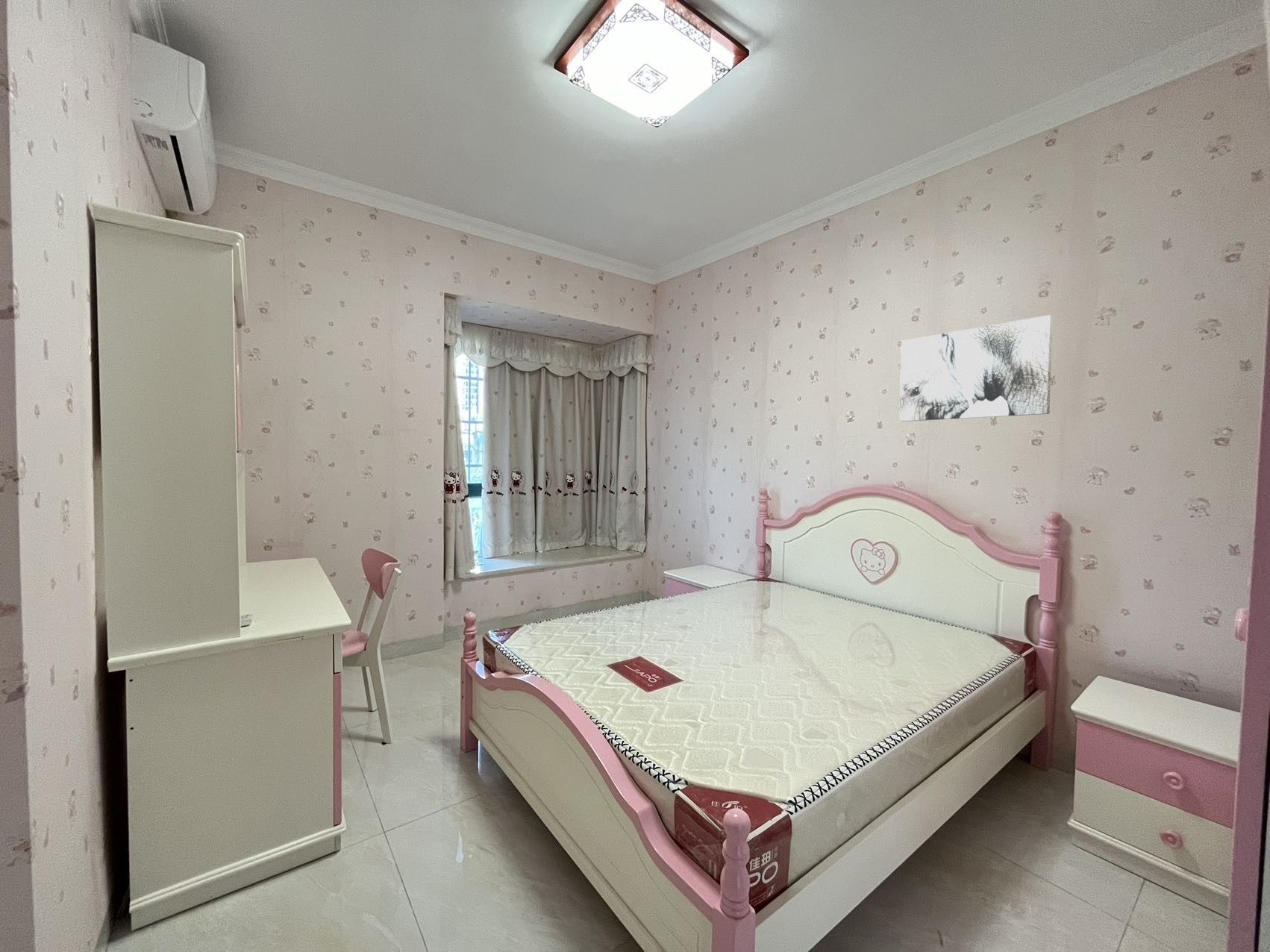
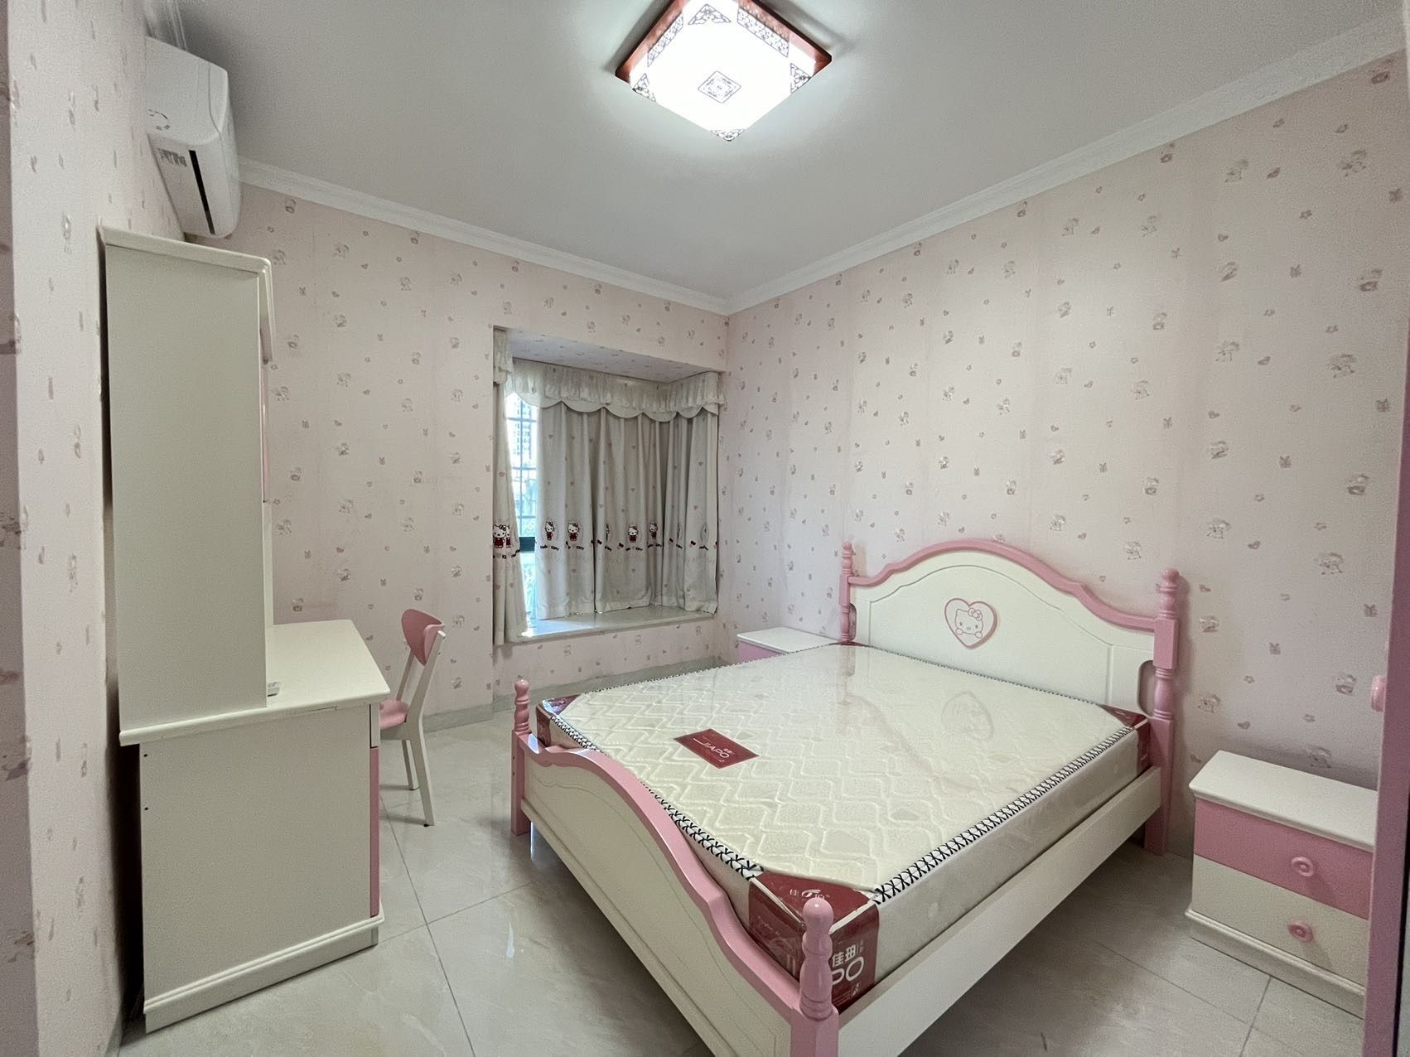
- wall art (968, 374)
